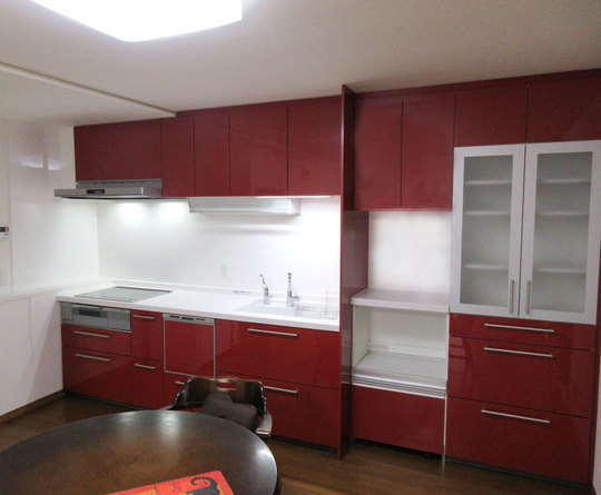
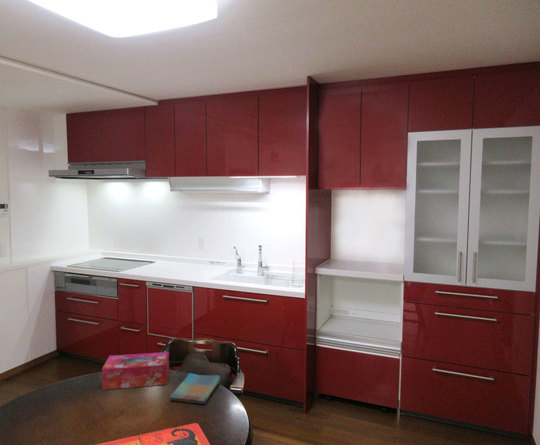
+ dish towel (196, 387)
+ tissue box (137, 369)
